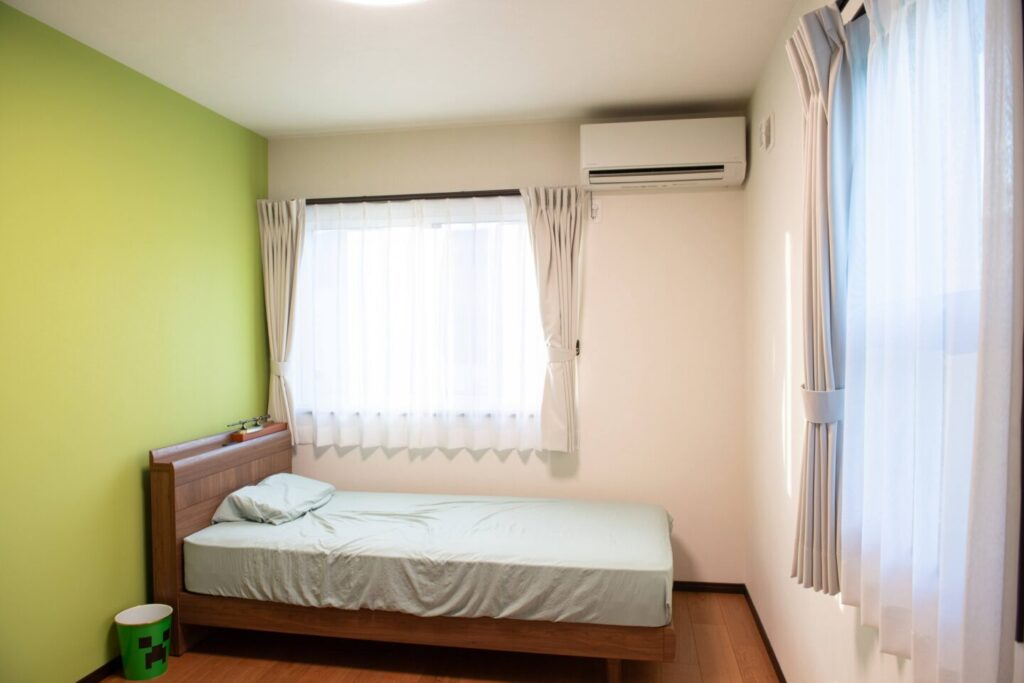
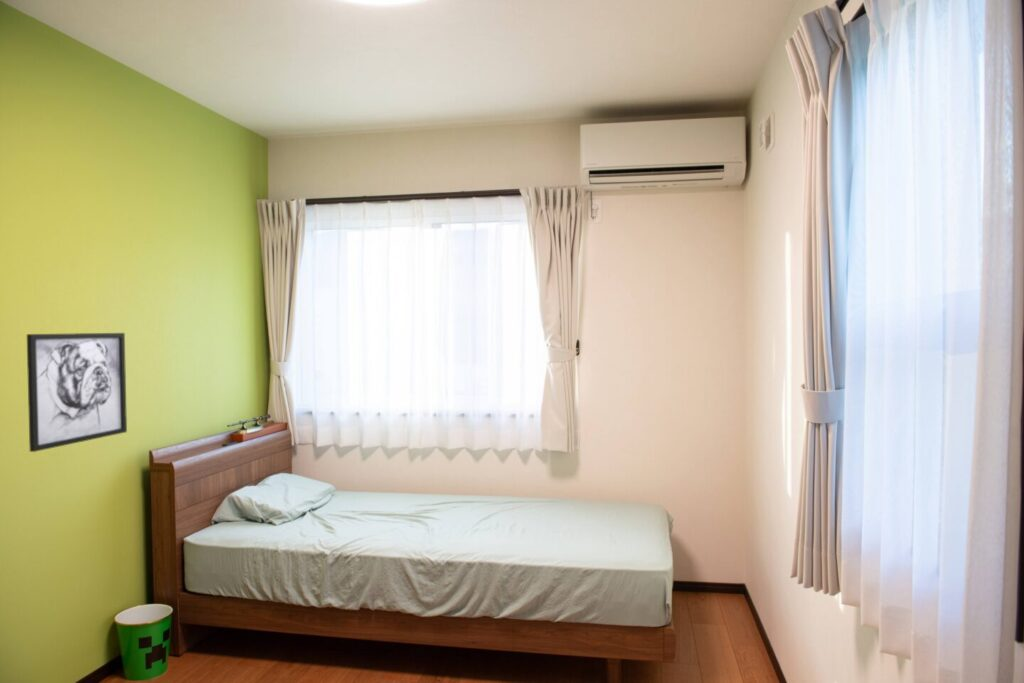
+ wall art (81, 387)
